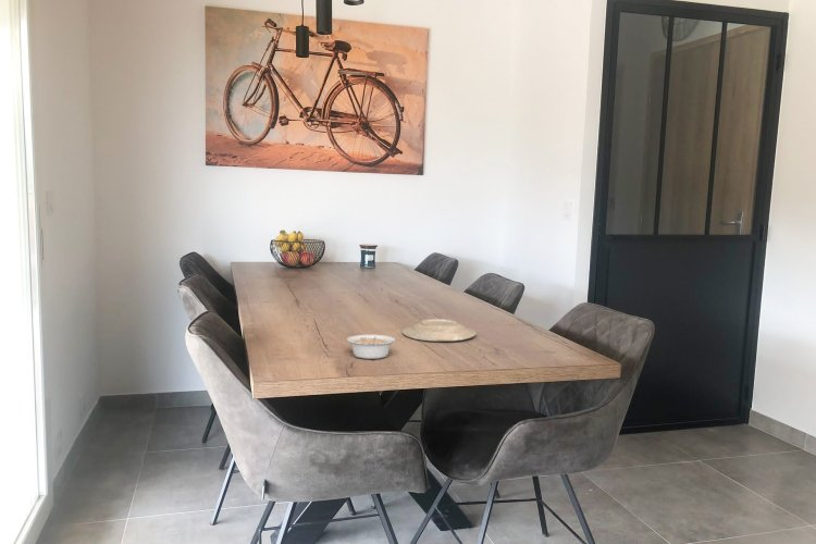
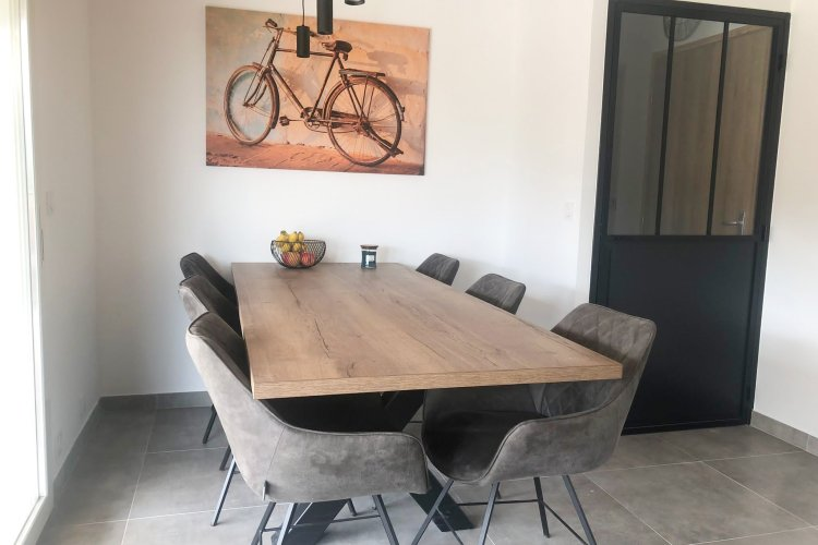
- legume (372, 345)
- plate (438, 327)
